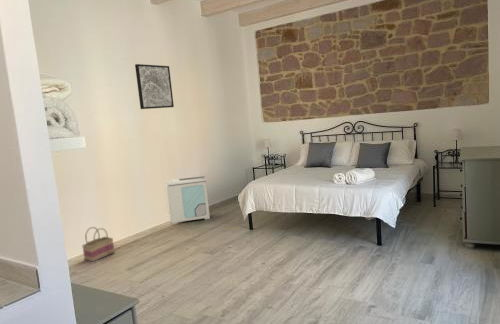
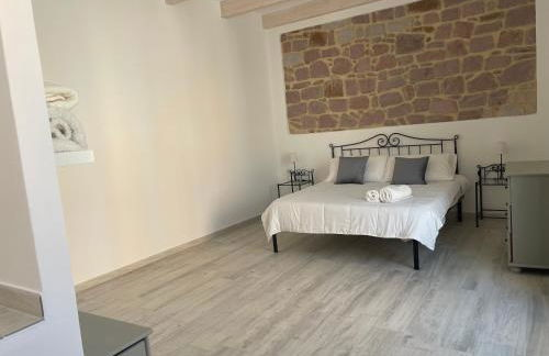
- air purifier (188, 199)
- wall art (155, 86)
- basket (97, 242)
